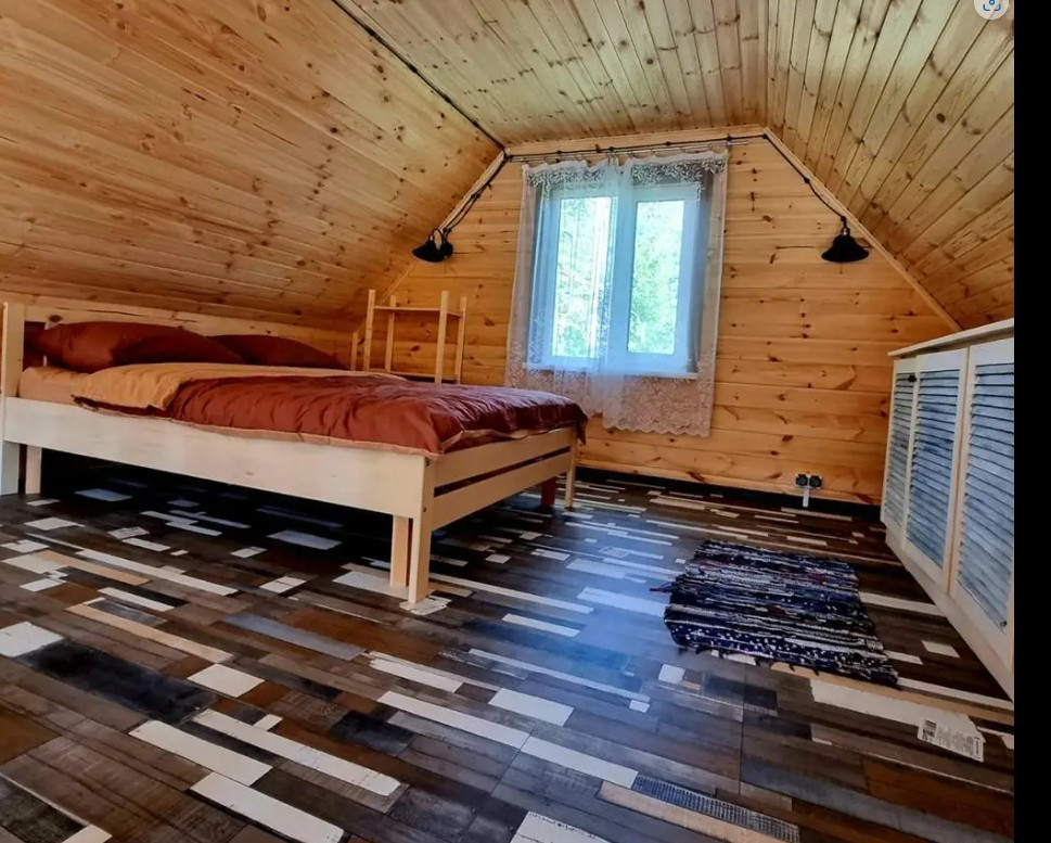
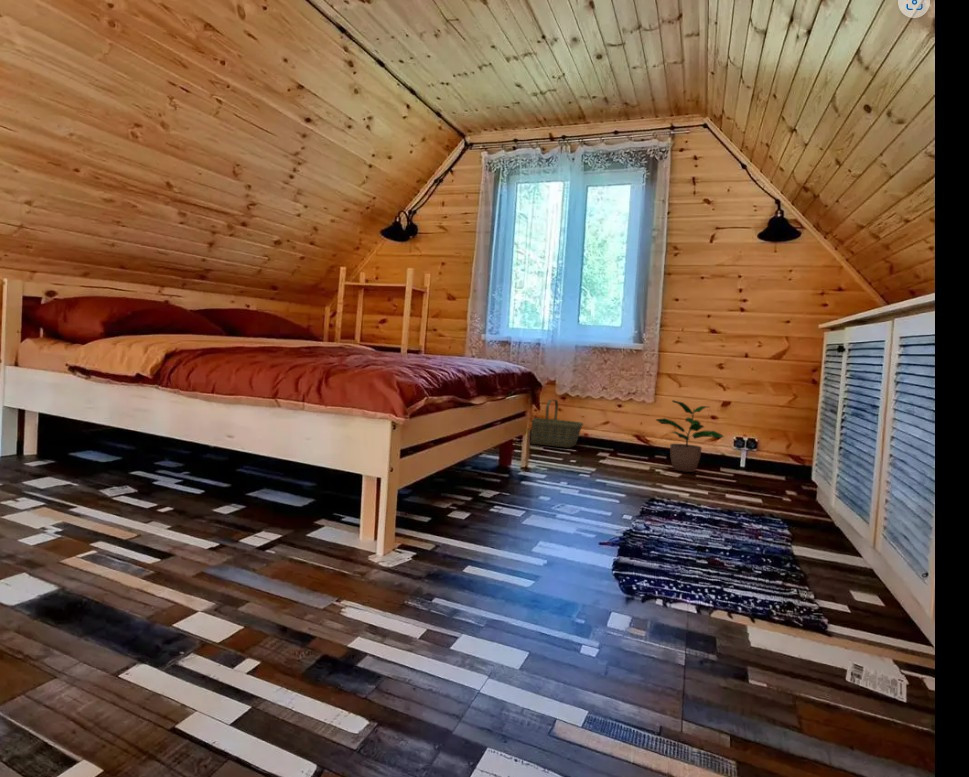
+ potted plant (688, 435)
+ basket (551, 421)
